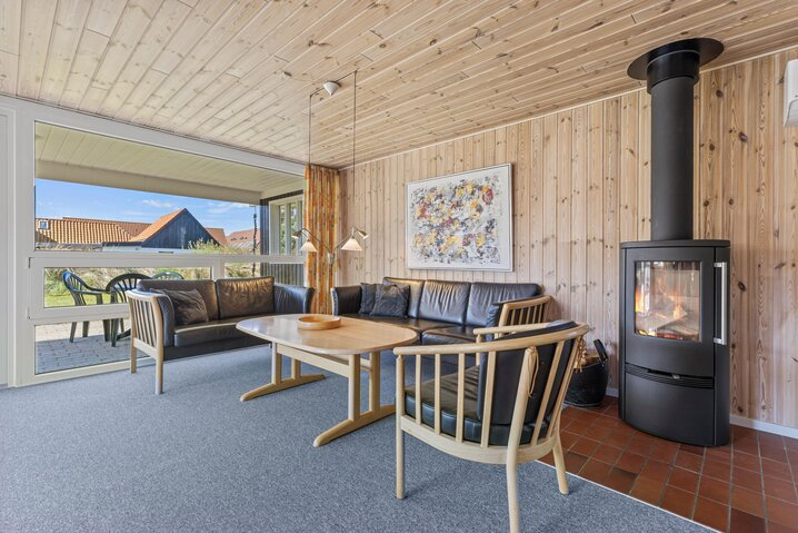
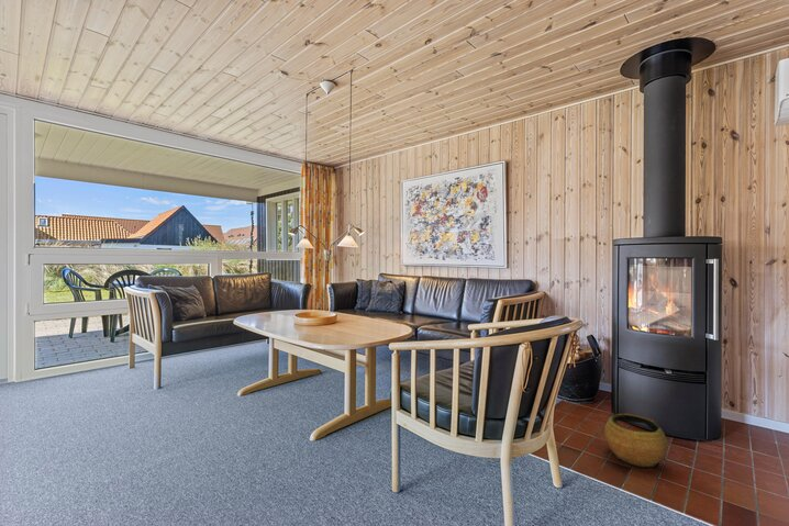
+ clay pot (627, 437)
